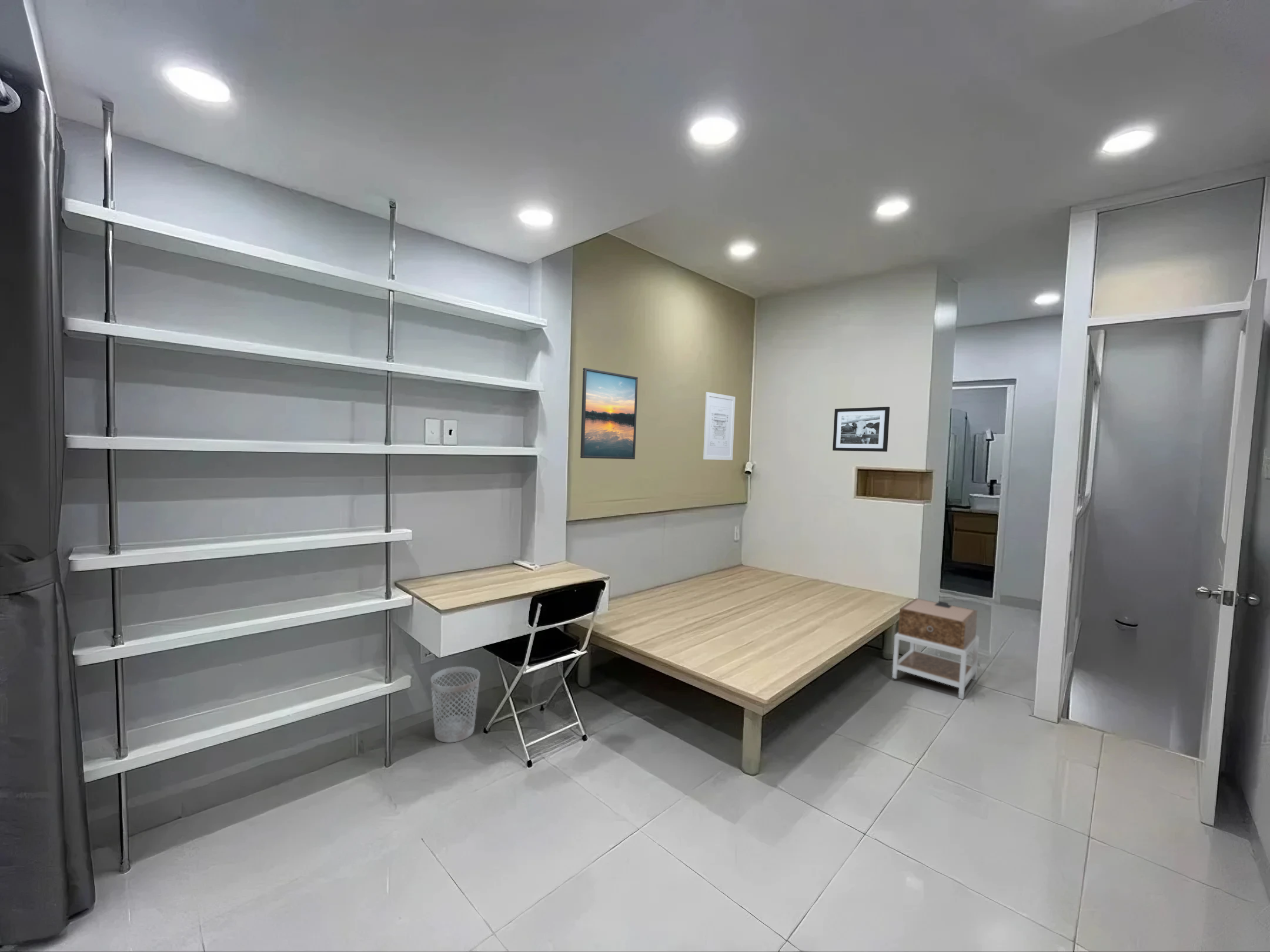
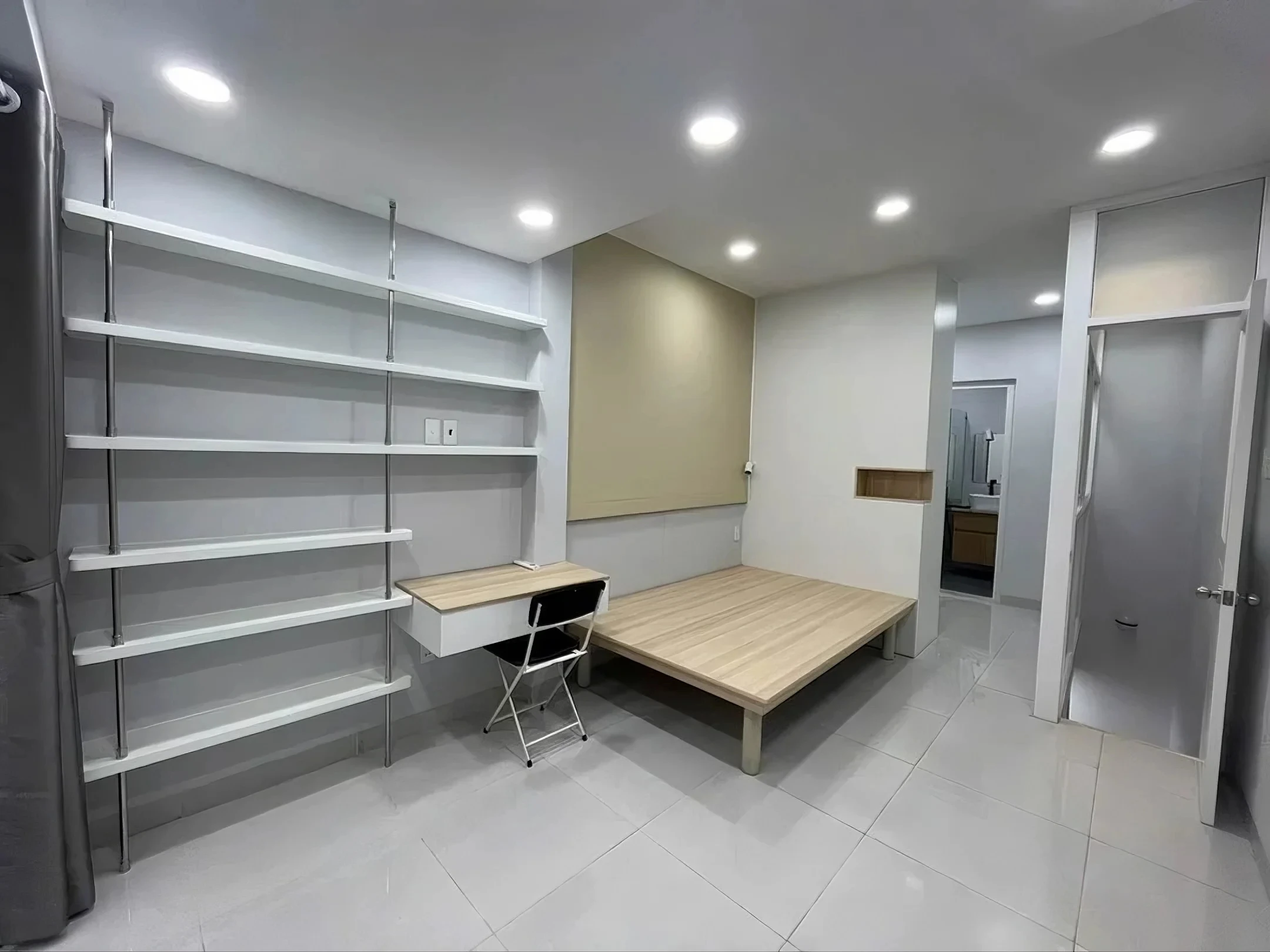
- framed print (610, 415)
- nightstand (937, 642)
- wall art (720, 427)
- picture frame (860, 430)
- wastebasket (455, 704)
